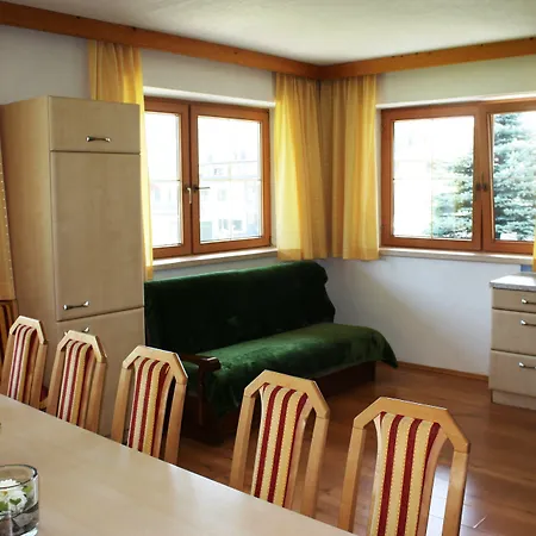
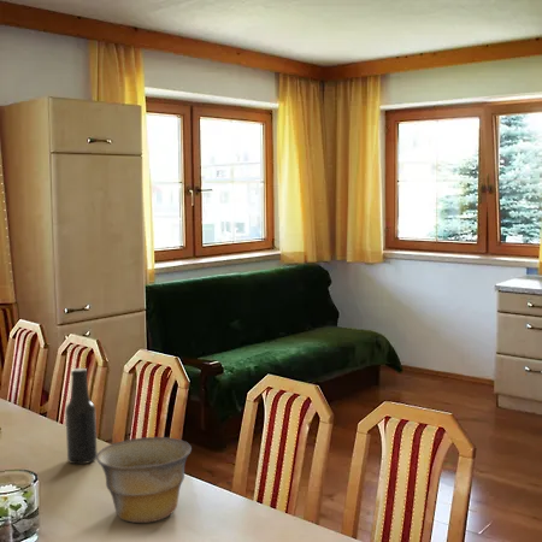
+ bowl (145, 481)
+ beer bottle (81, 414)
